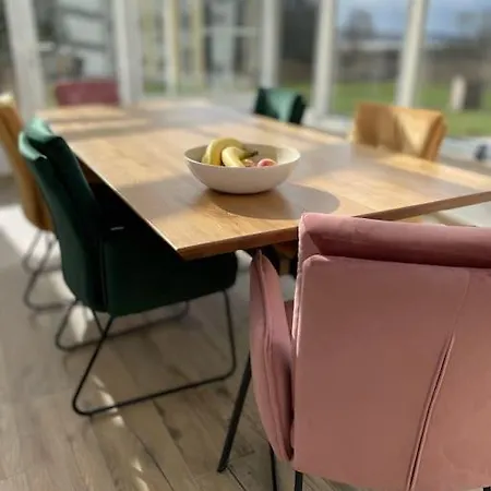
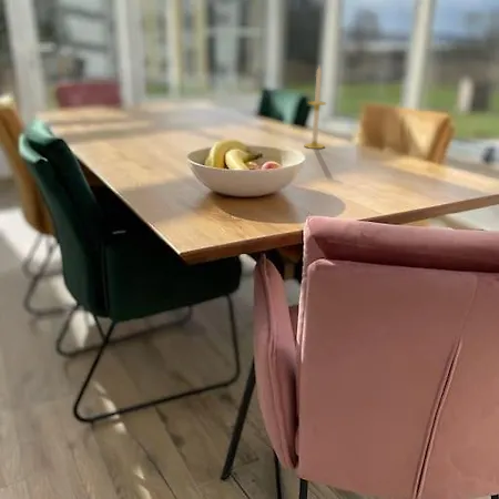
+ candle (316, 105)
